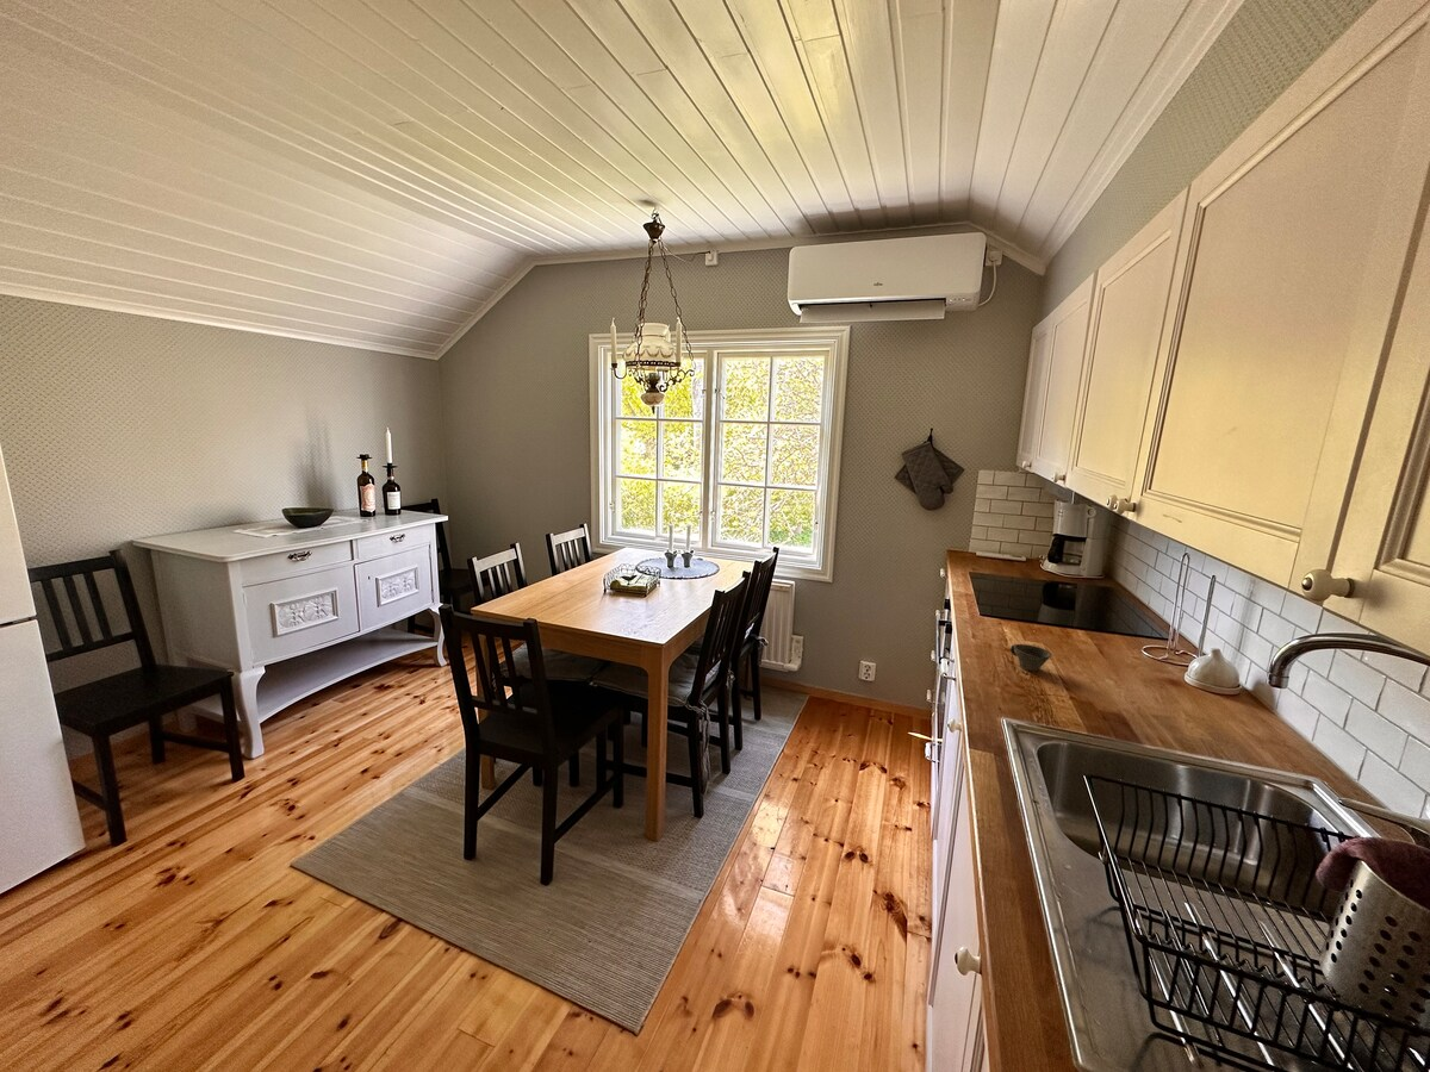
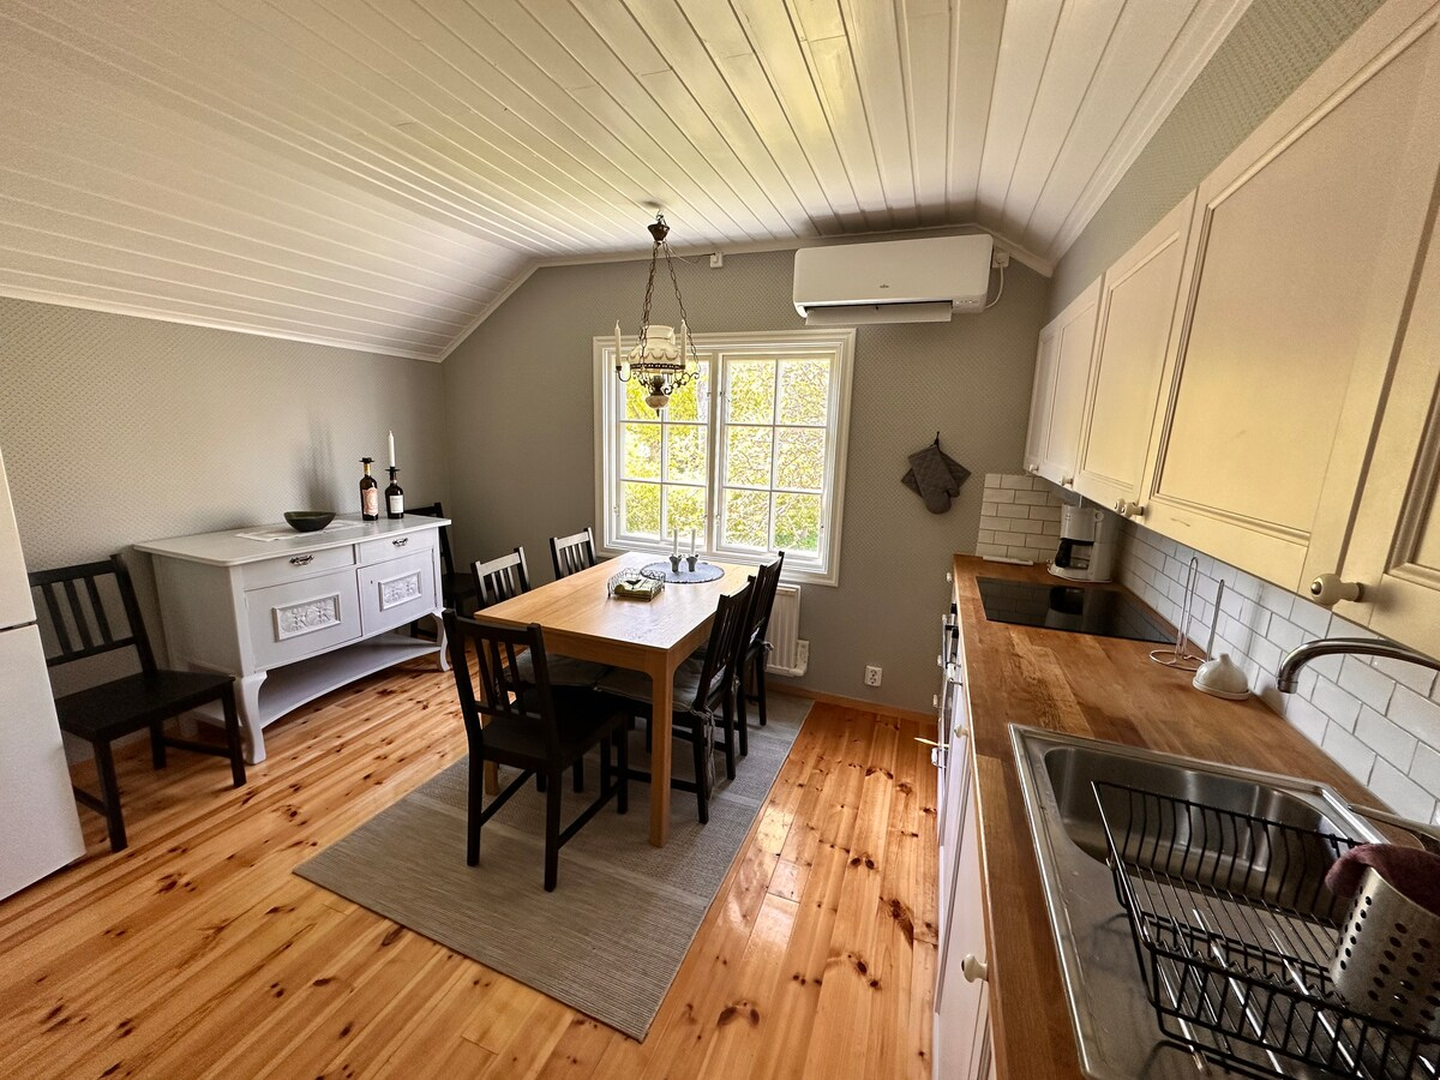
- cup (1028, 657)
